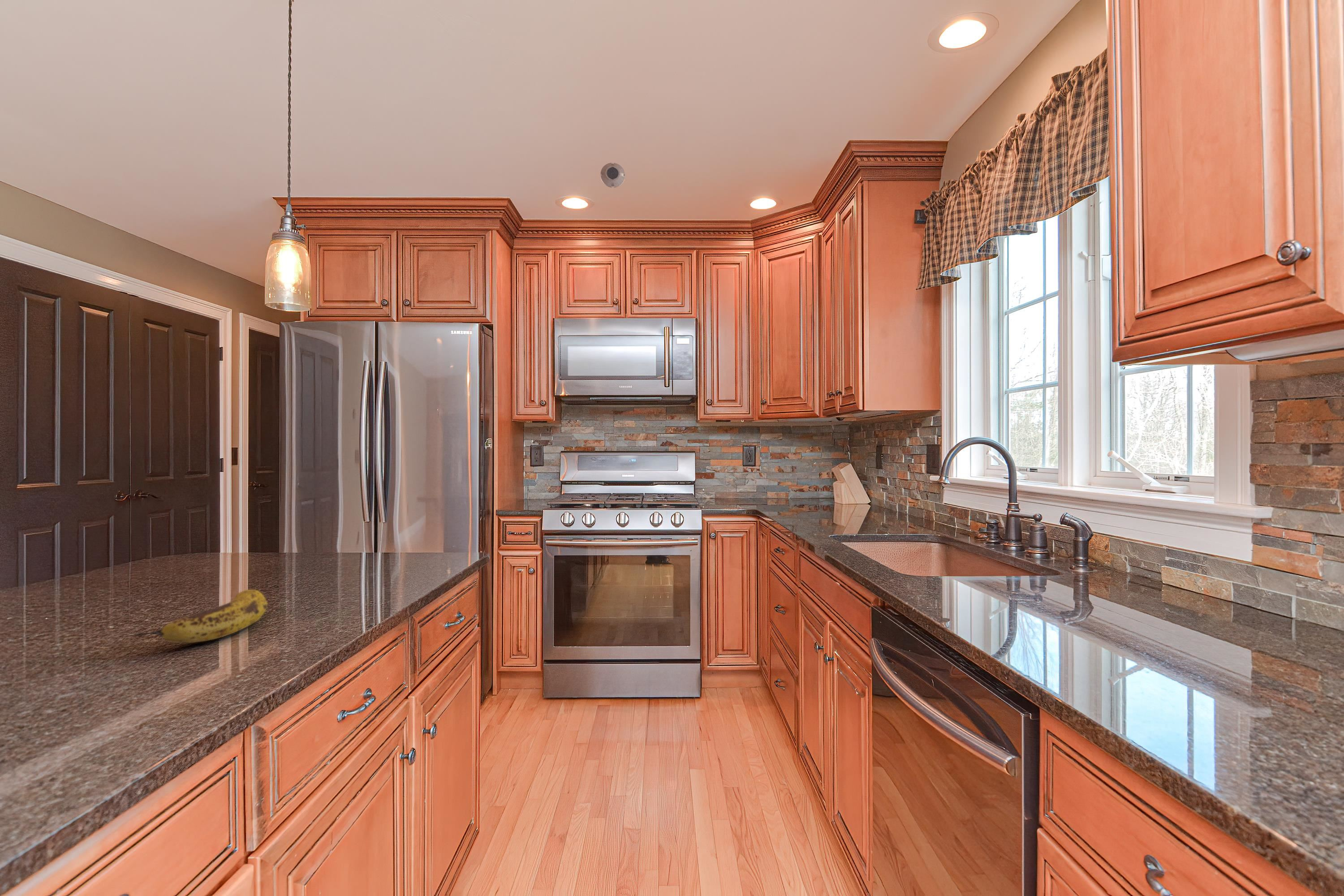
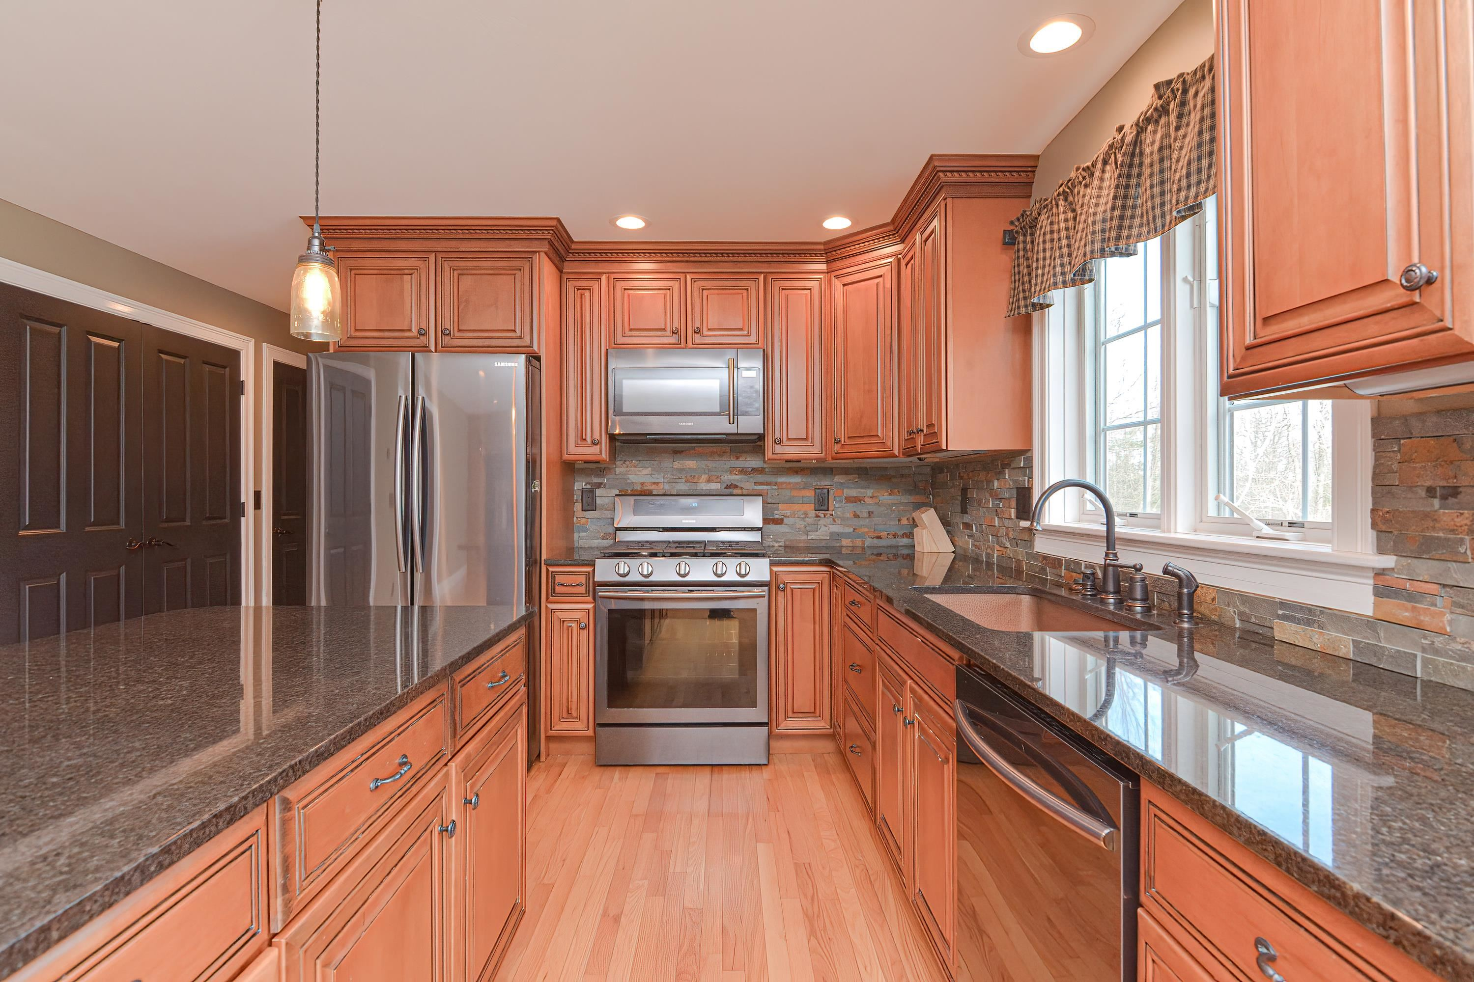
- fruit (210, 614)
- smoke detector (612, 174)
